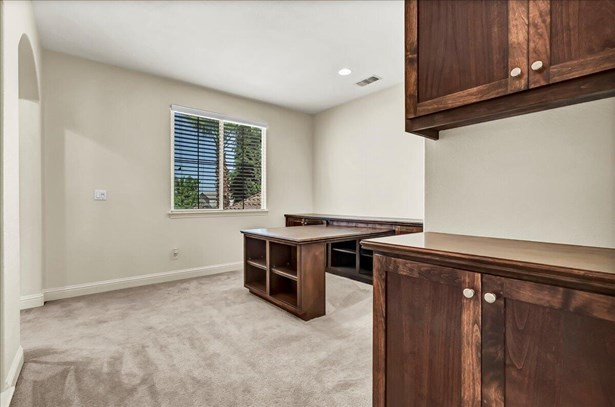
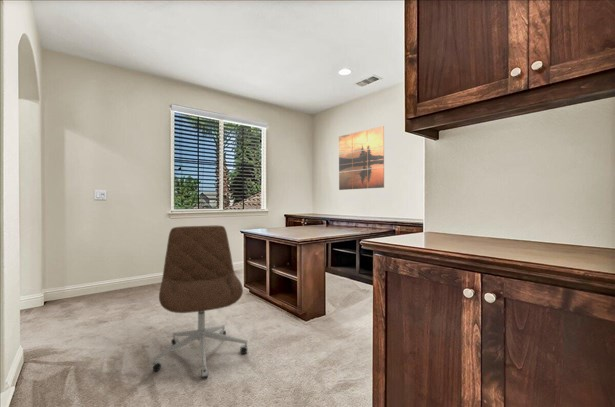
+ office chair (201, 291)
+ wall art (359, 160)
